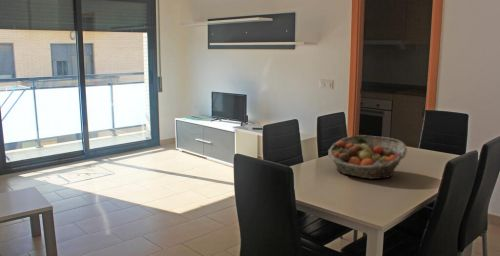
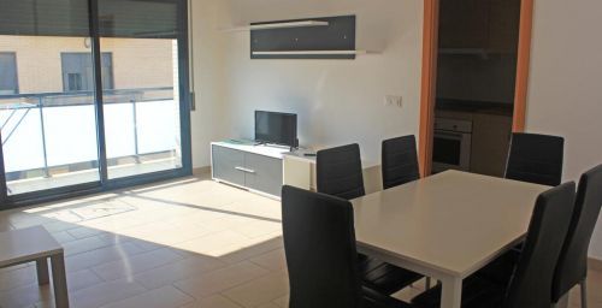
- fruit basket (366, 156)
